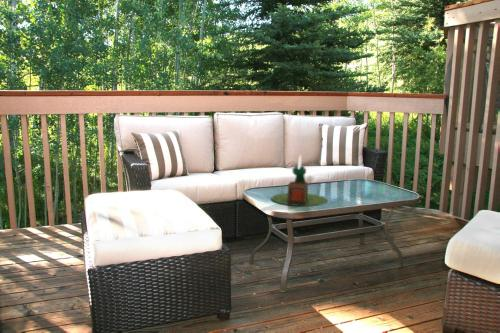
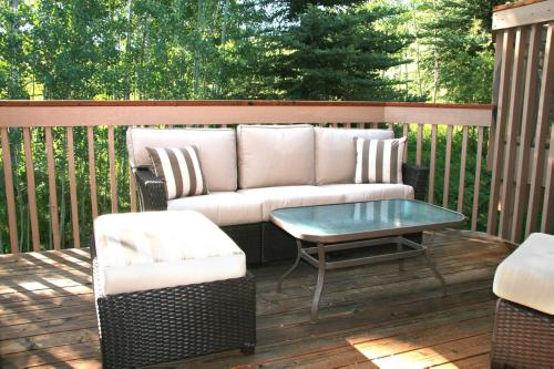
- plant pot (300, 176)
